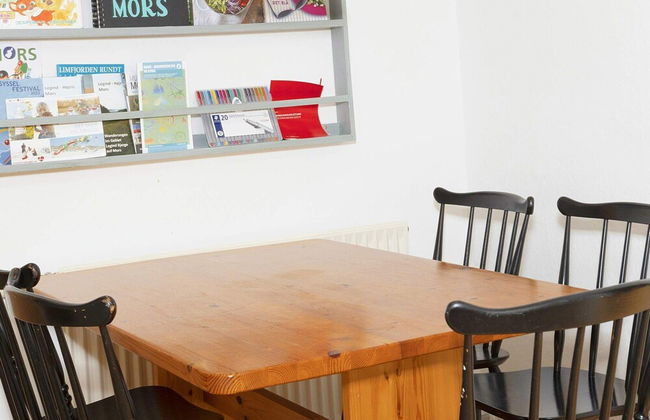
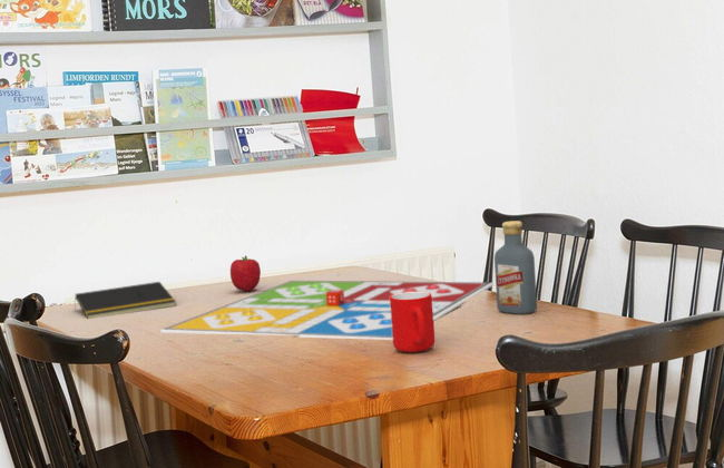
+ vodka (515, 266)
+ fruit (245, 273)
+ cup (414, 323)
+ notepad (125, 300)
+ gameboard (334, 300)
